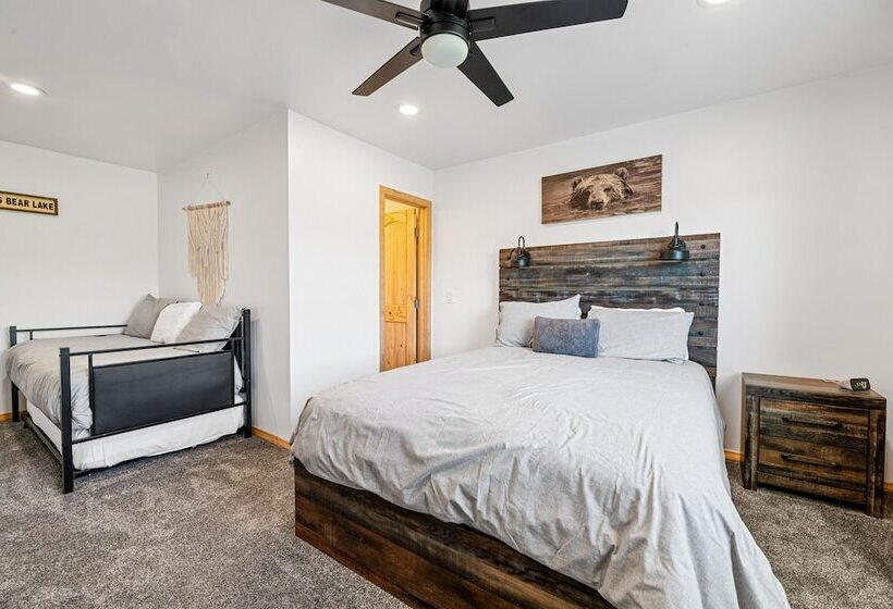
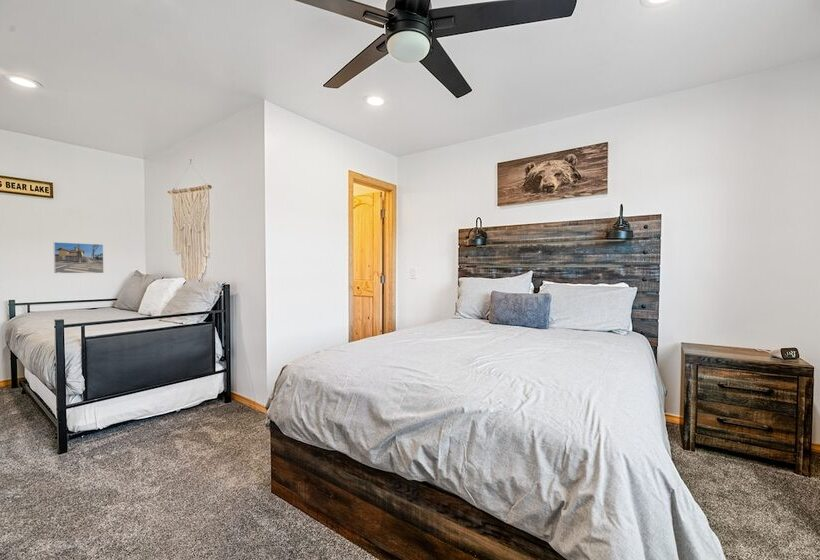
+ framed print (79, 258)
